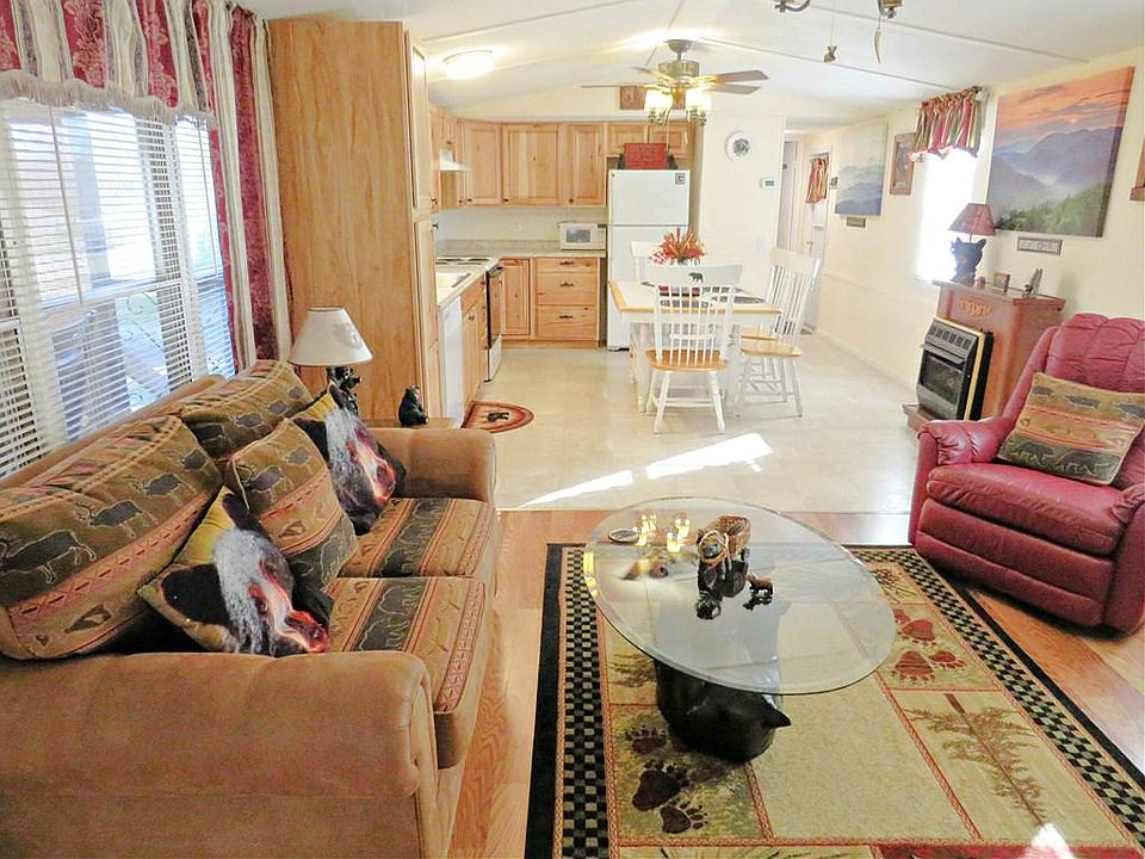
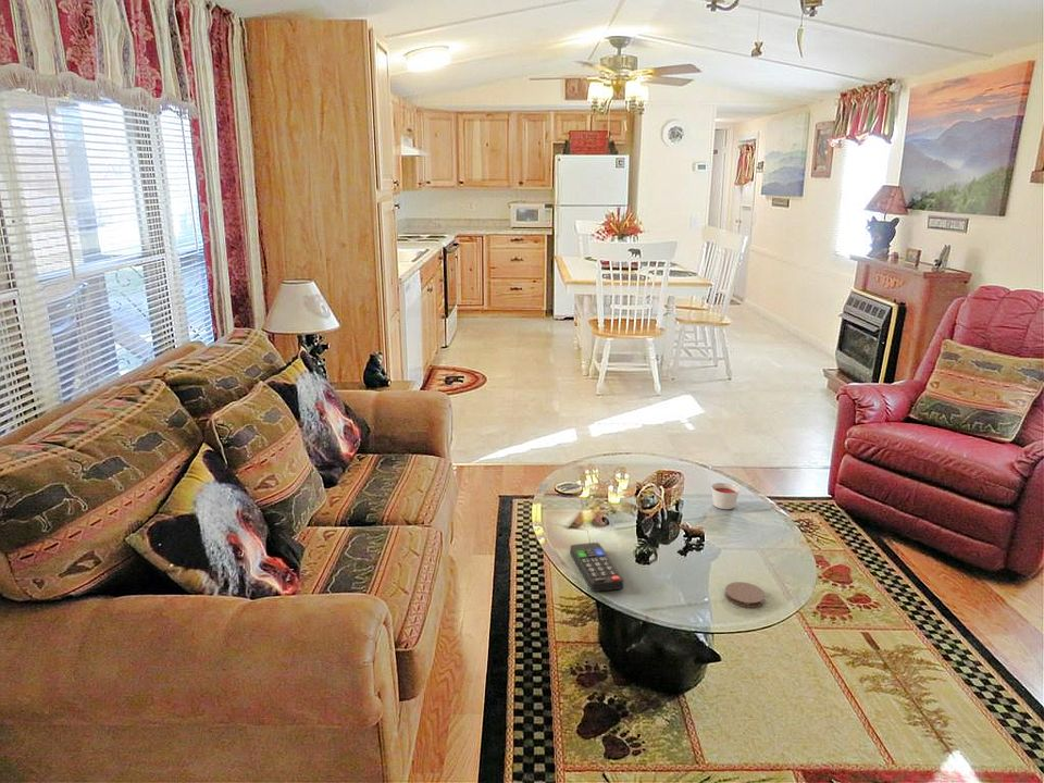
+ remote control (595, 564)
+ coaster (744, 594)
+ candle (724, 496)
